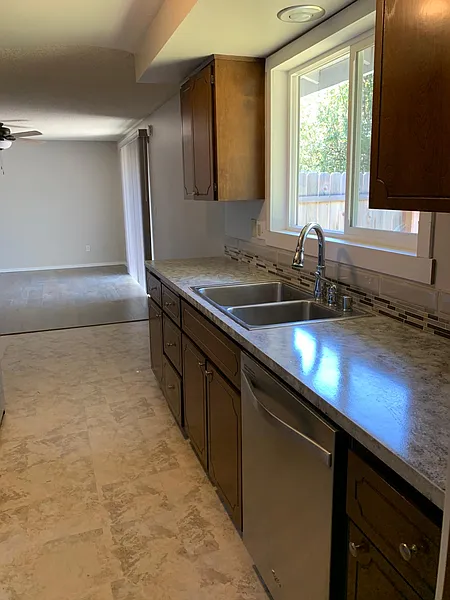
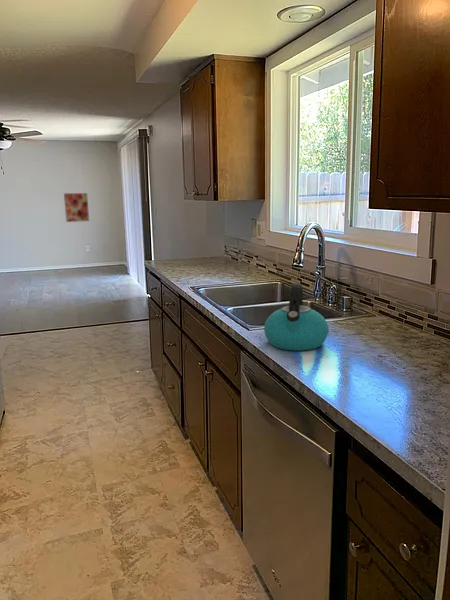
+ kettle (295, 315)
+ wall art (76, 207)
